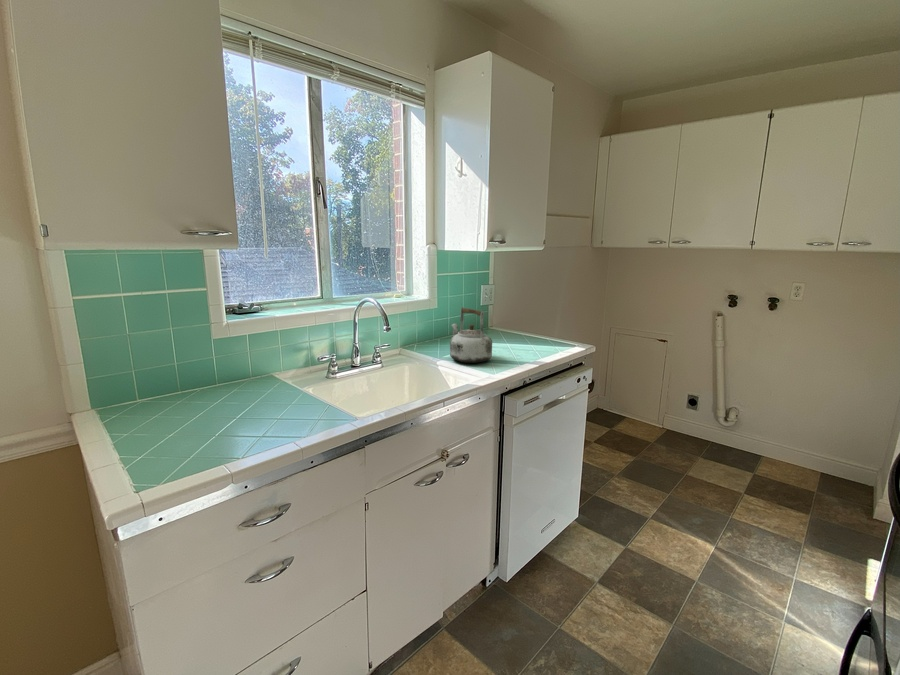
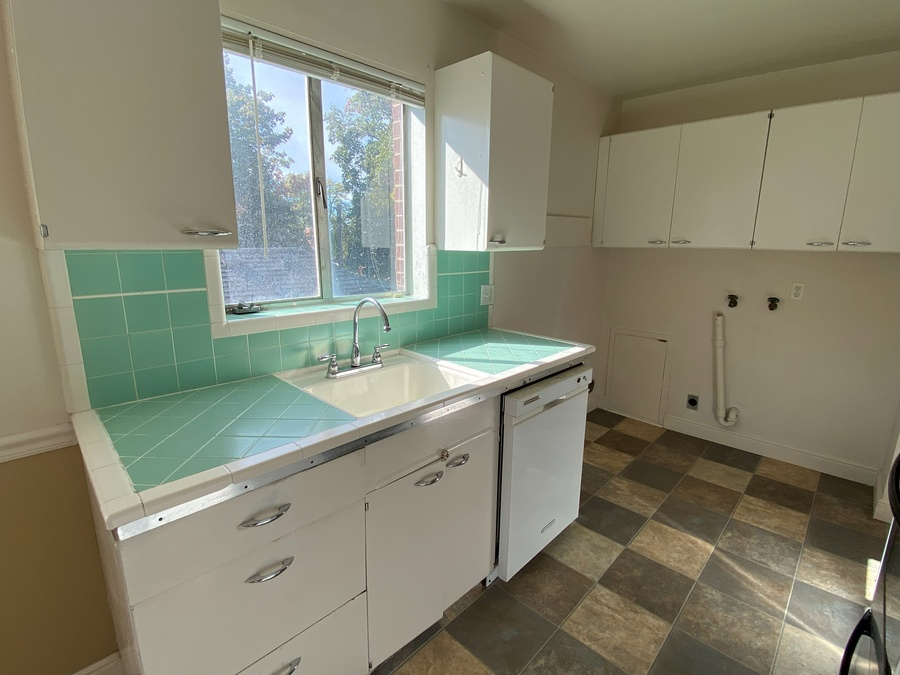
- kettle (467, 333)
